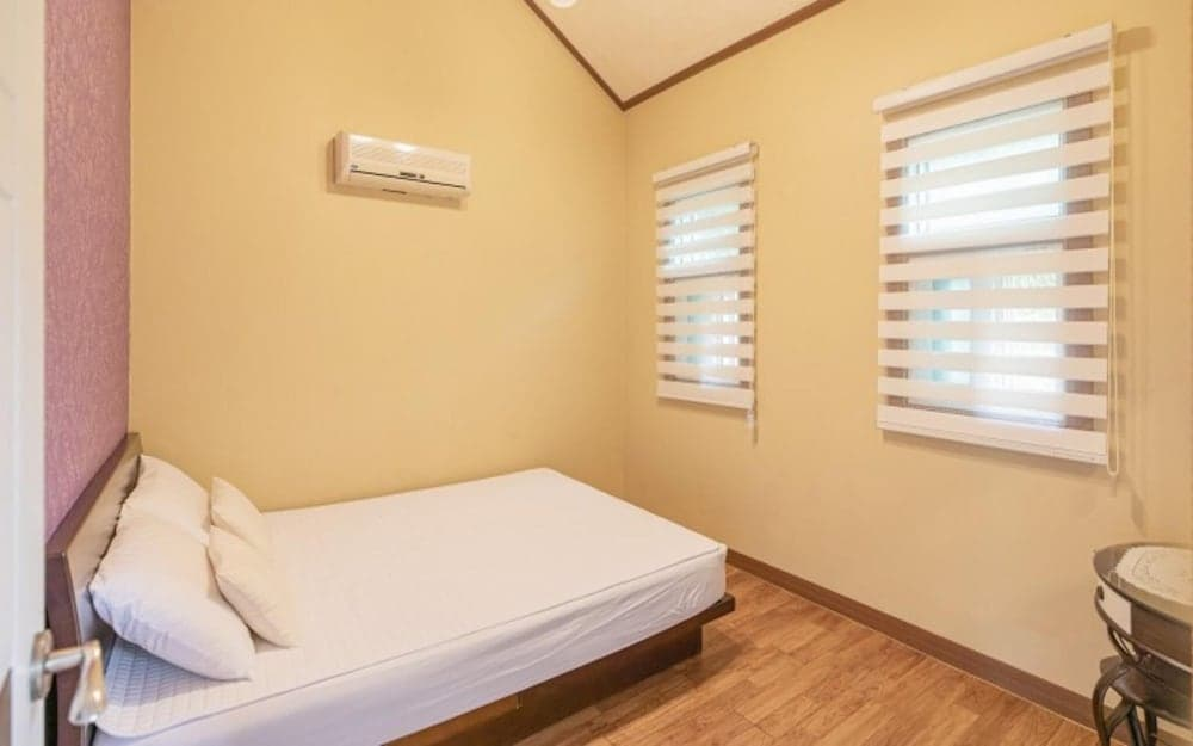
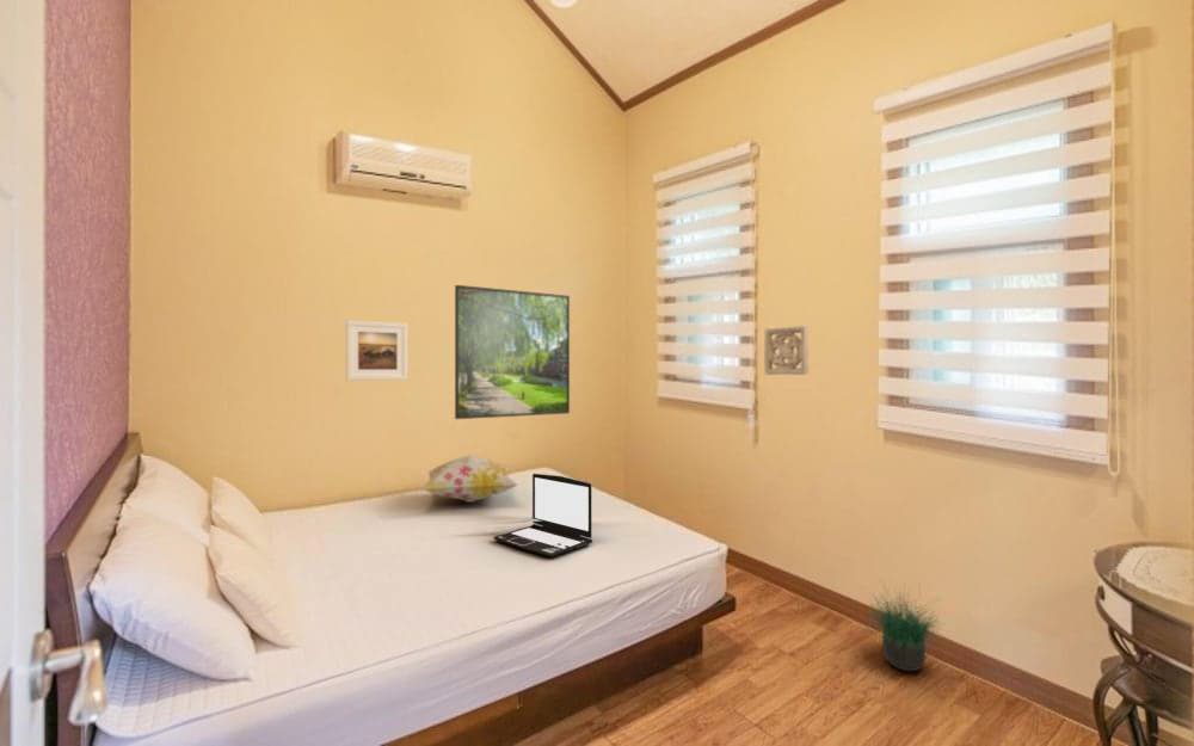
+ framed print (377, 351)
+ laptop (541, 511)
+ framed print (516, 353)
+ decorative pillow (469, 477)
+ wall ornament (786, 351)
+ potted plant (903, 622)
